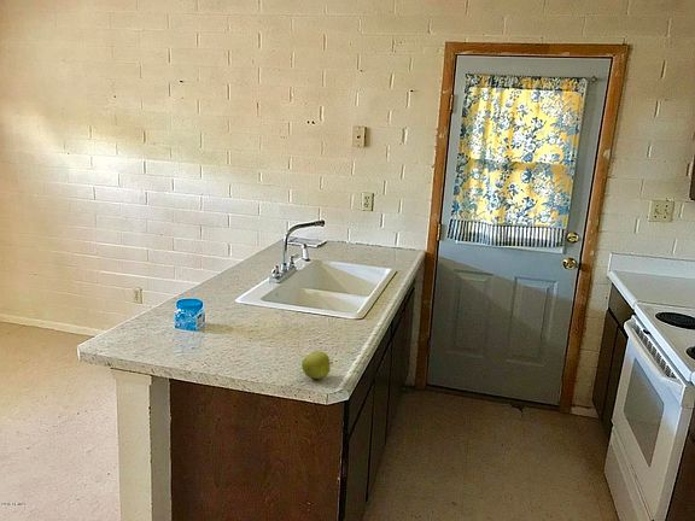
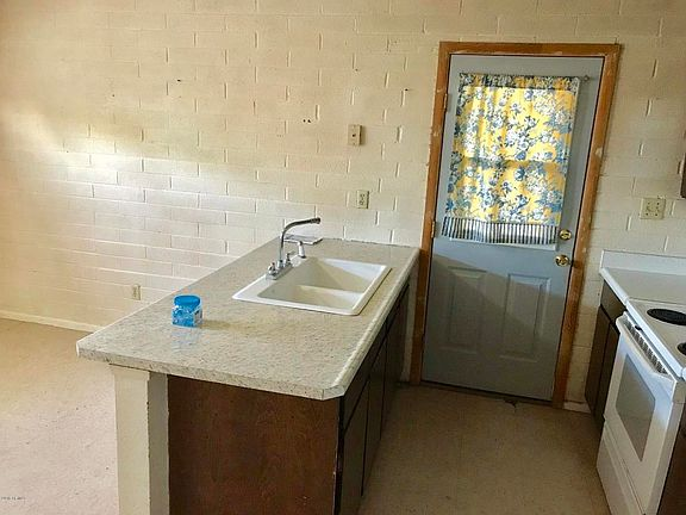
- apple (317, 364)
